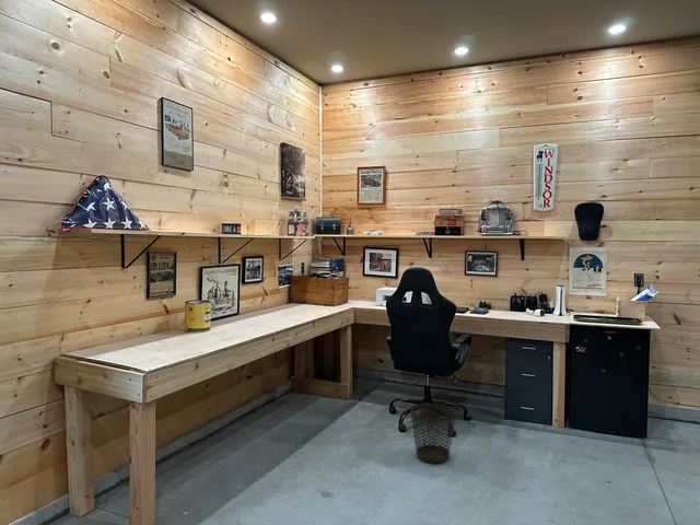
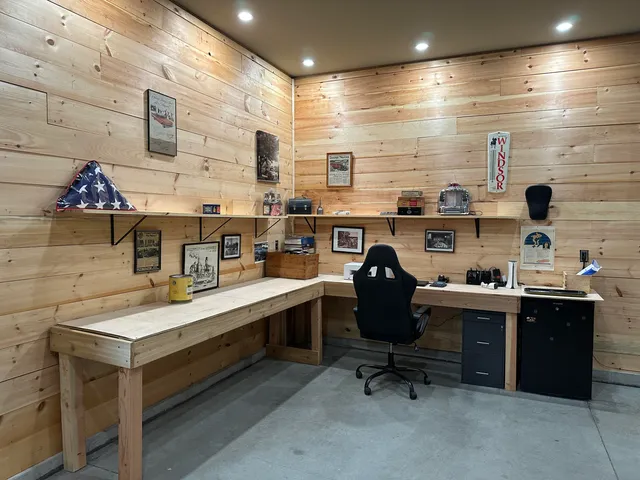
- wastebasket (432, 433)
